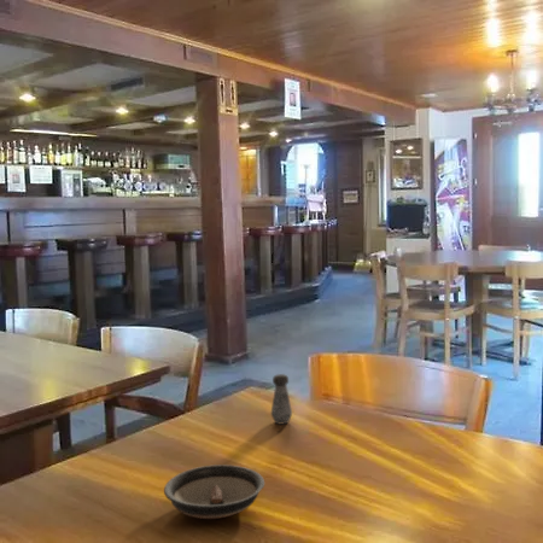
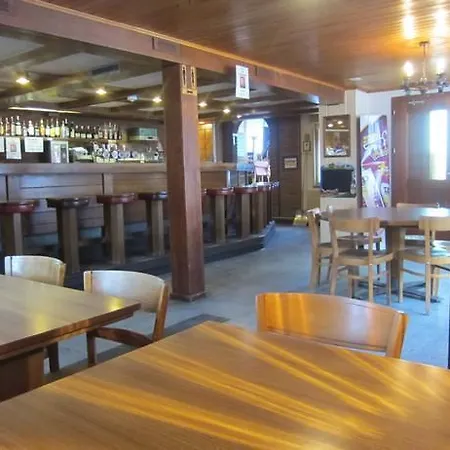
- salt shaker (280, 398)
- saucer (215, 495)
